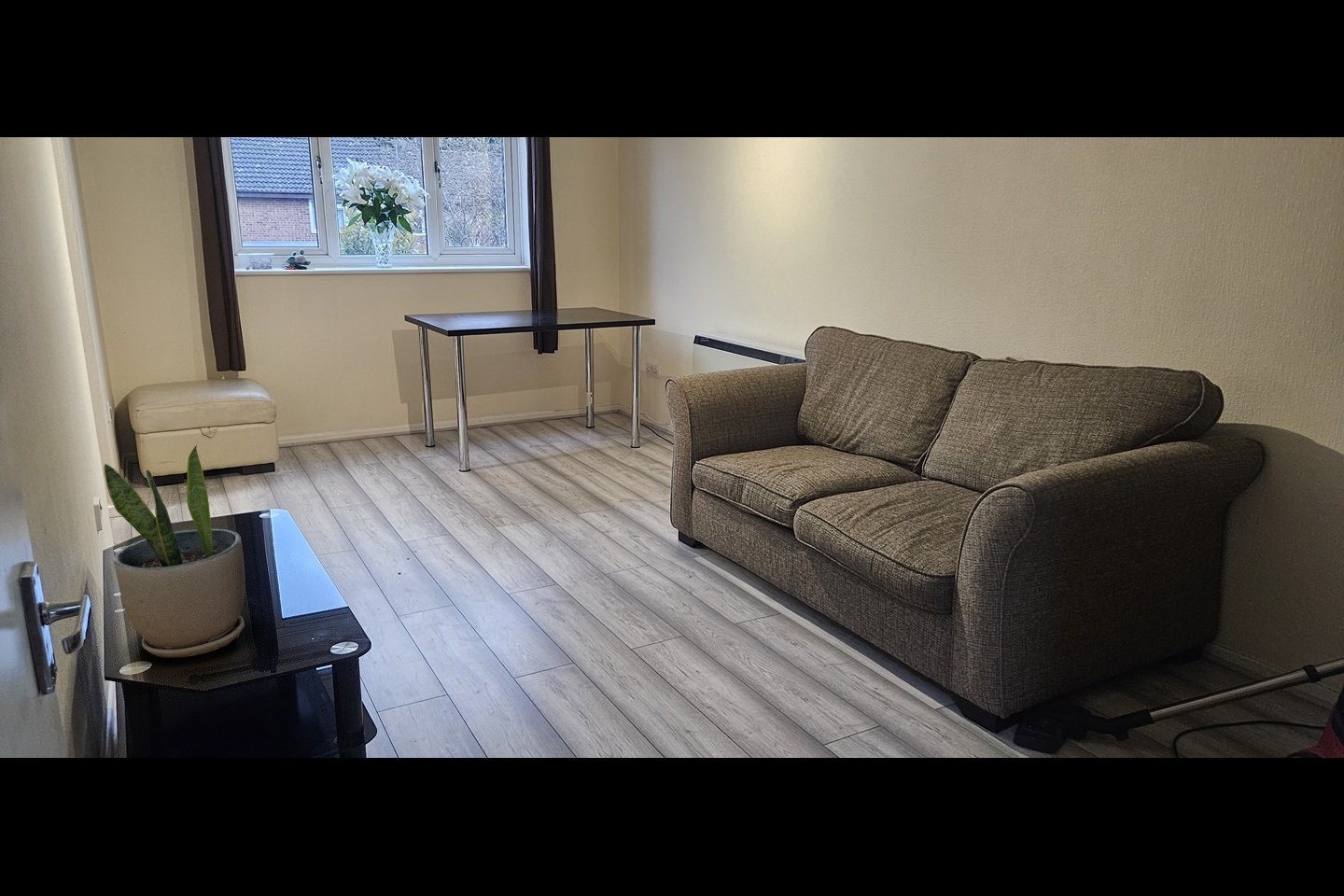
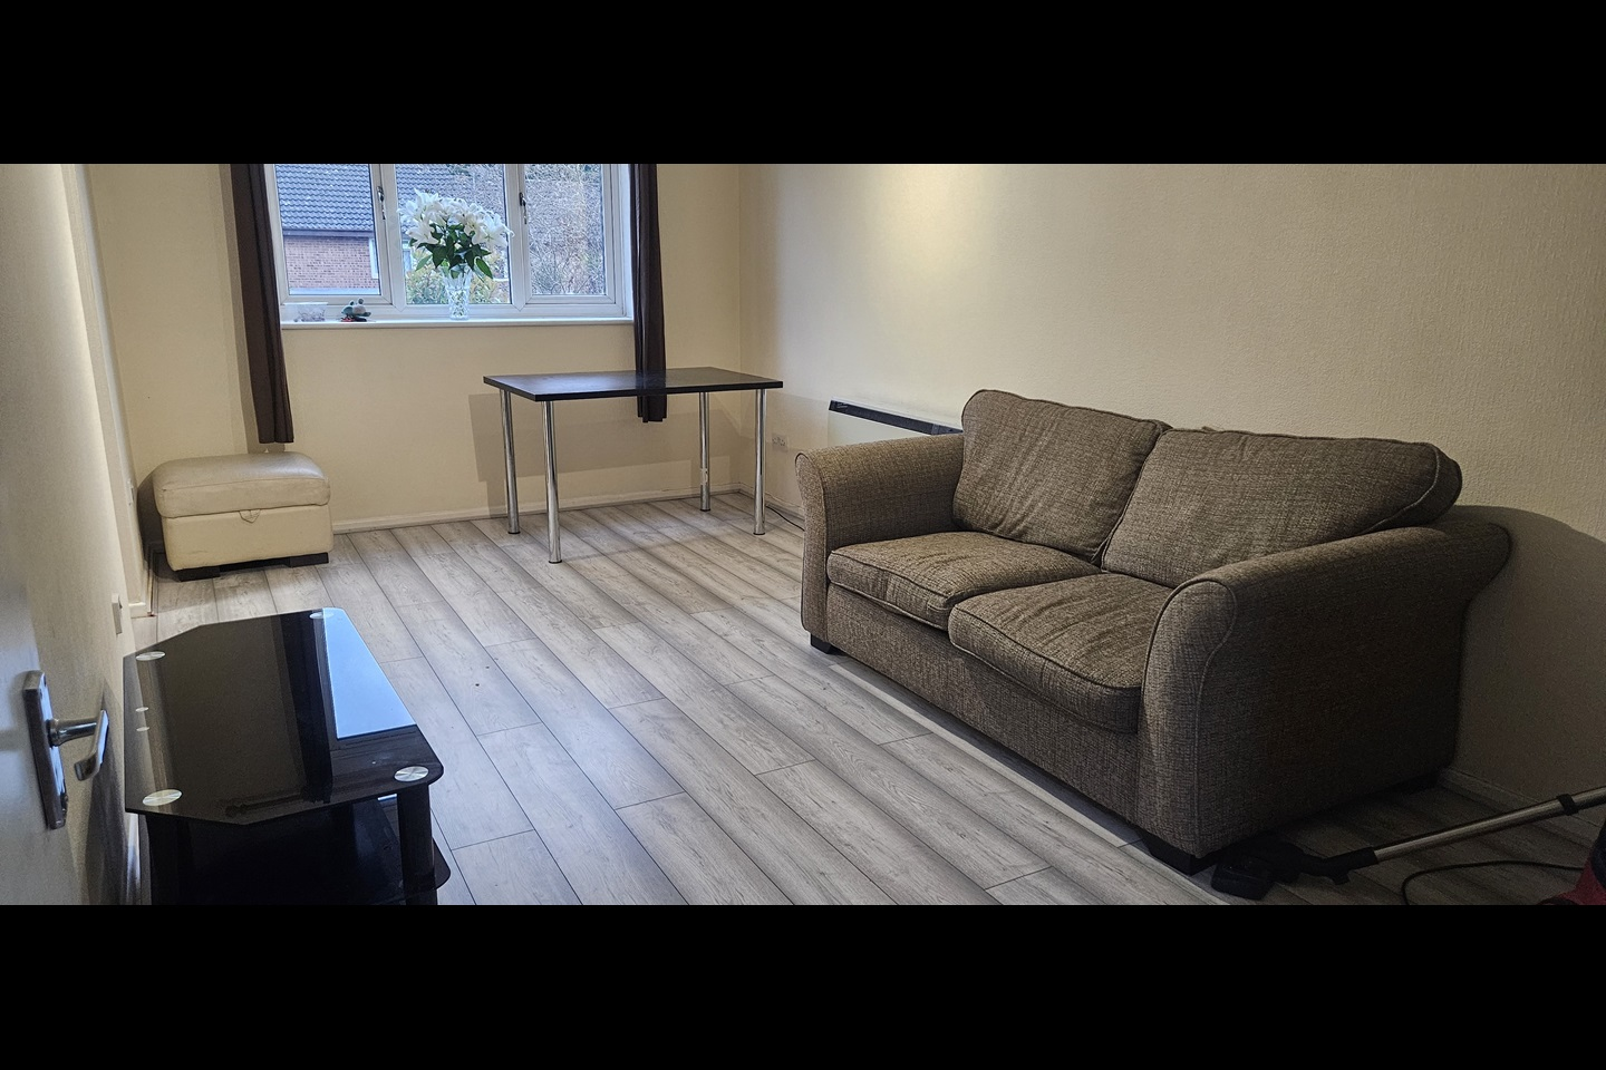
- potted plant (178, 542)
